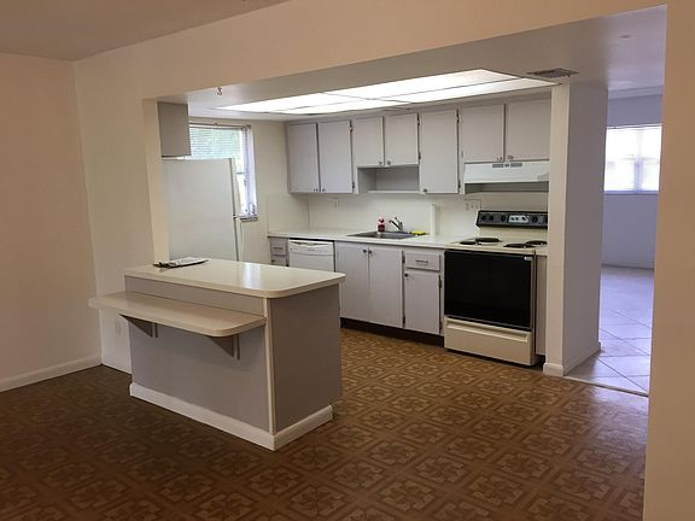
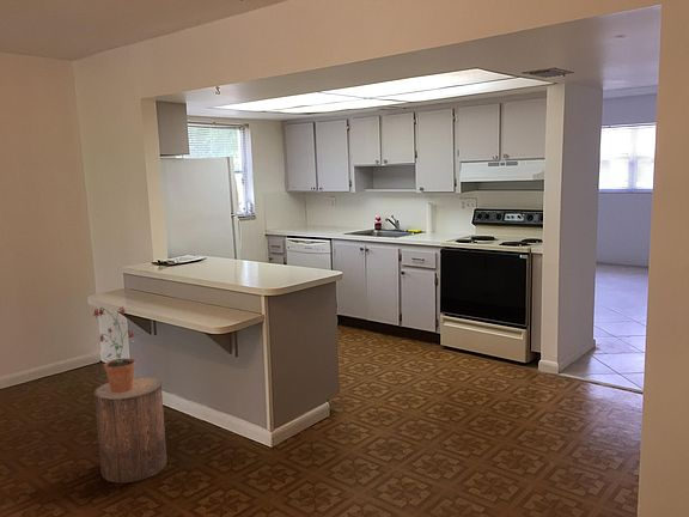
+ potted plant (117, 348)
+ stool (130, 427)
